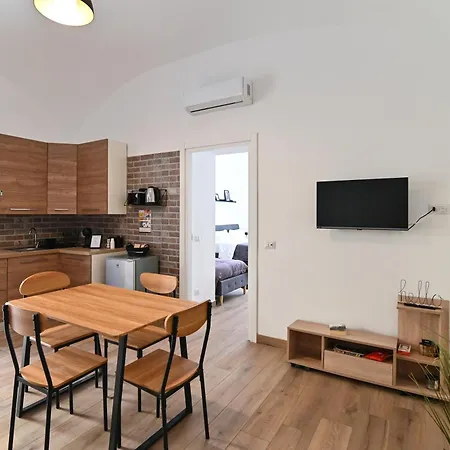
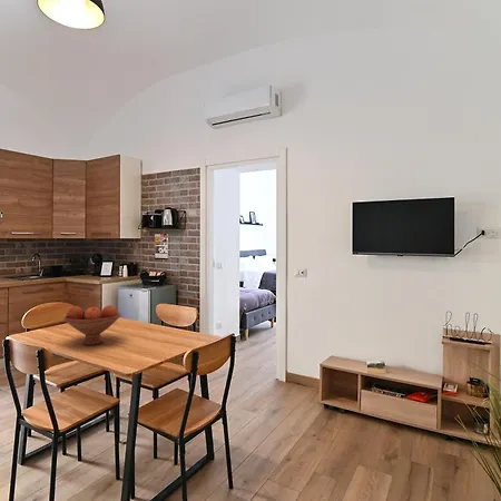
+ fruit bowl (92, 323)
